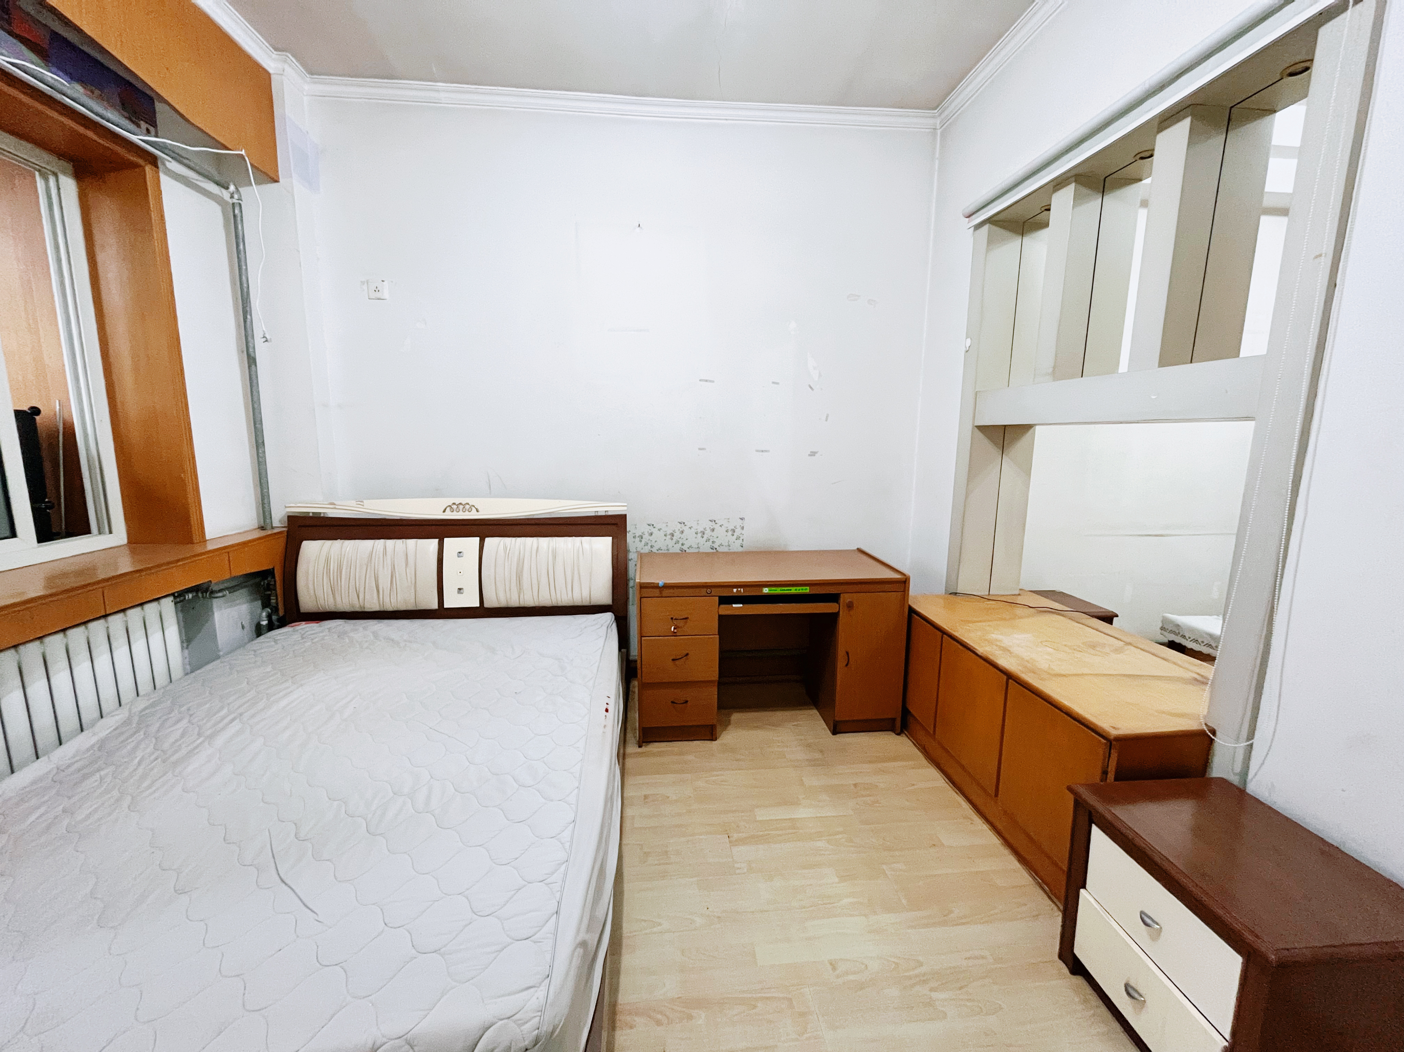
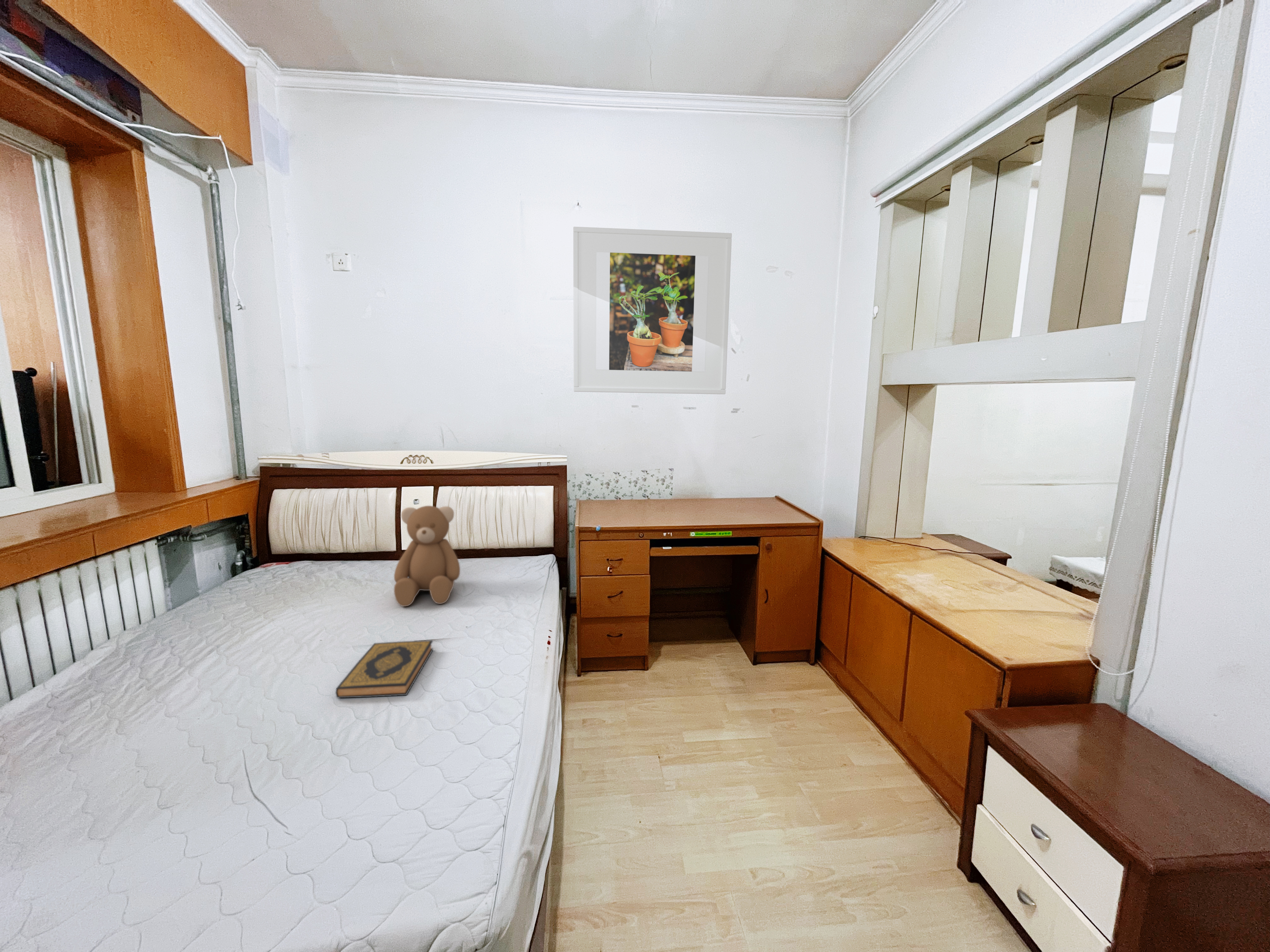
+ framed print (652, 313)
+ teddy bear (427, 552)
+ hardback book (389, 667)
